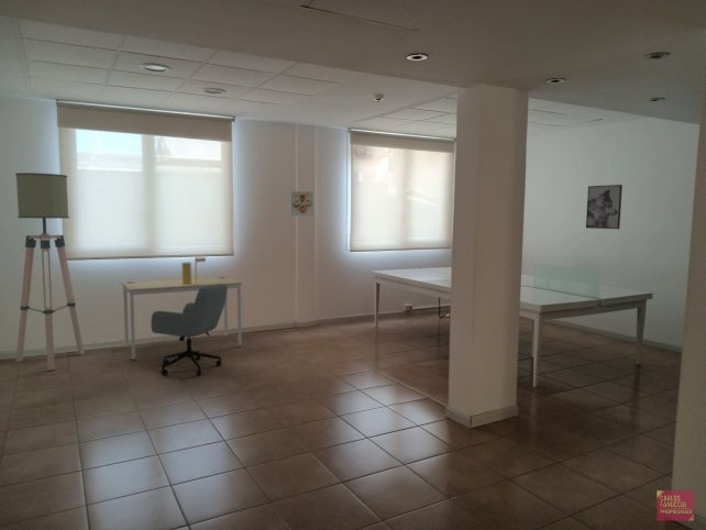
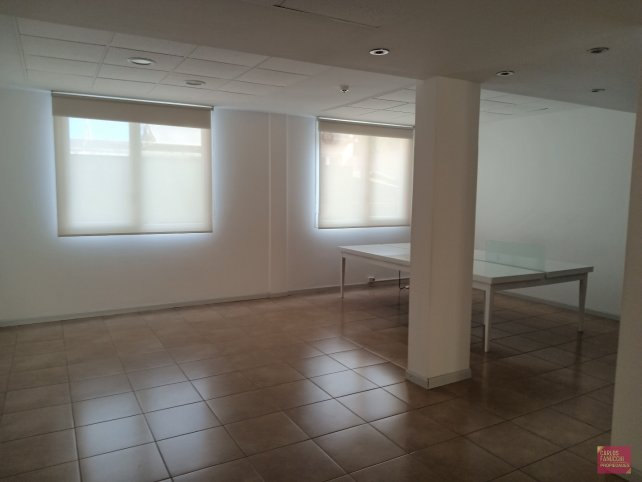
- wall art (603, 207)
- letter holder (196, 269)
- floor lamp (48, 269)
- desk (177, 291)
- office chair (189, 325)
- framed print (301, 203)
